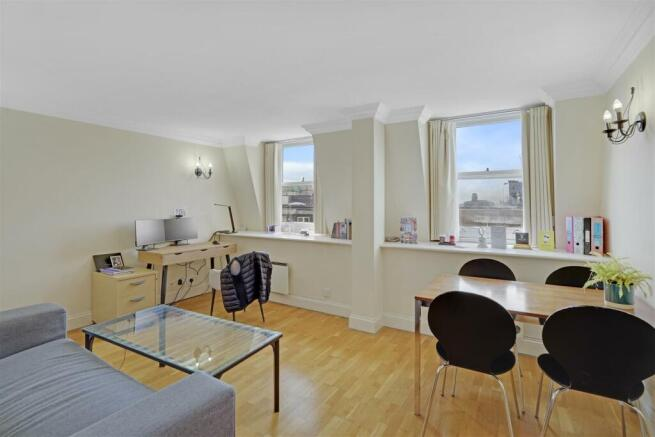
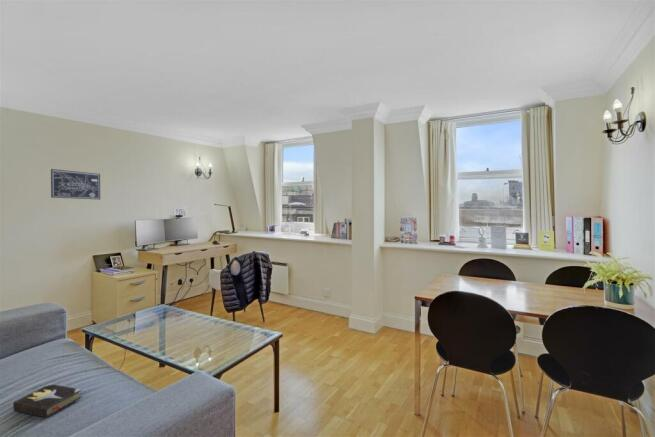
+ hardback book (48, 399)
+ wall art (76, 185)
